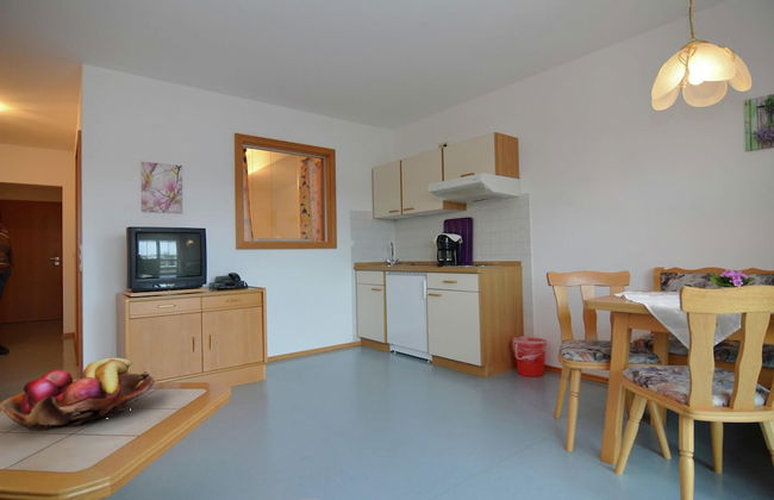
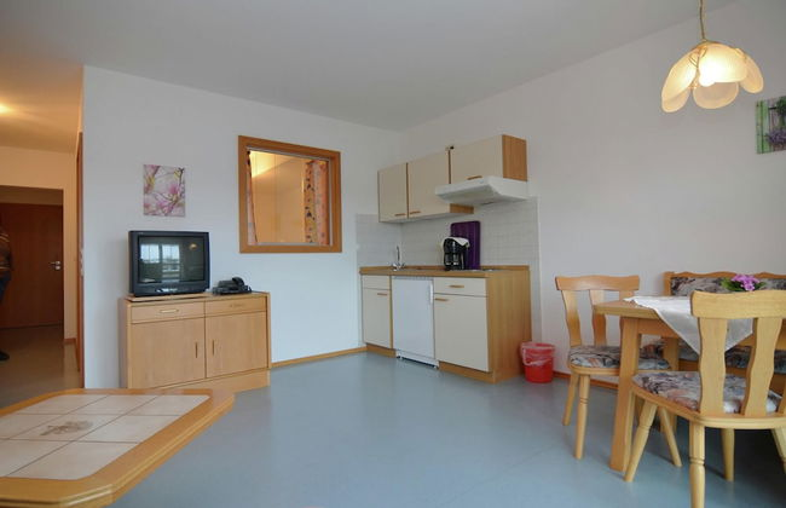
- fruit basket (86, 388)
